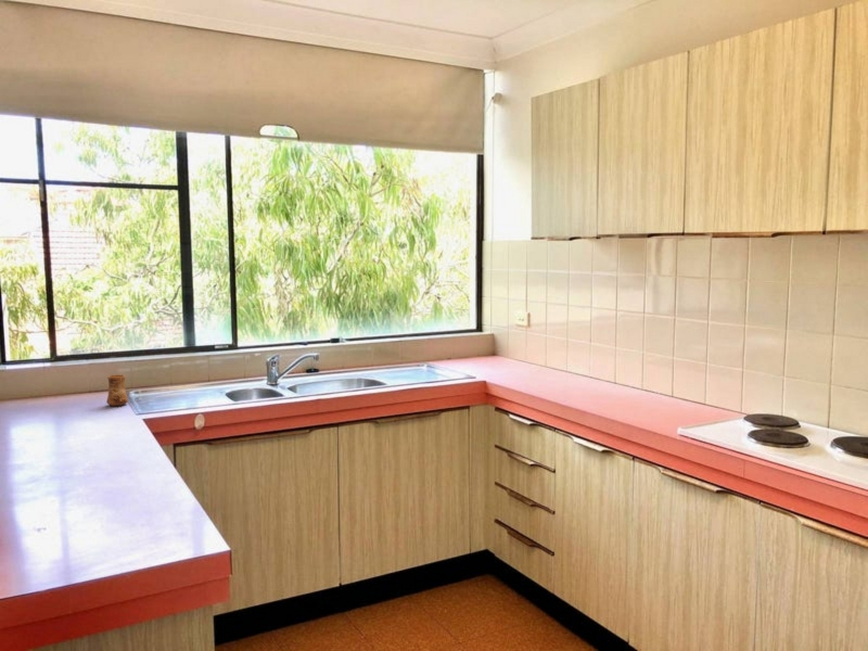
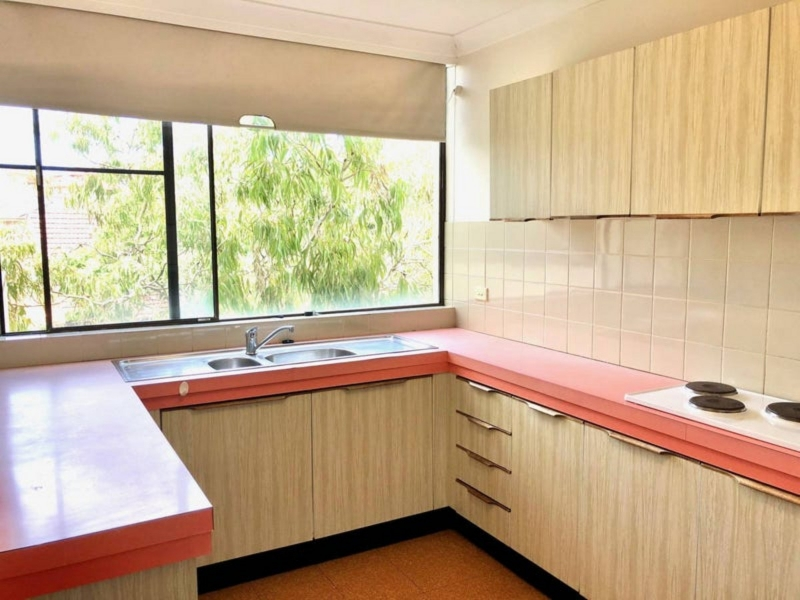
- cup (116, 390)
